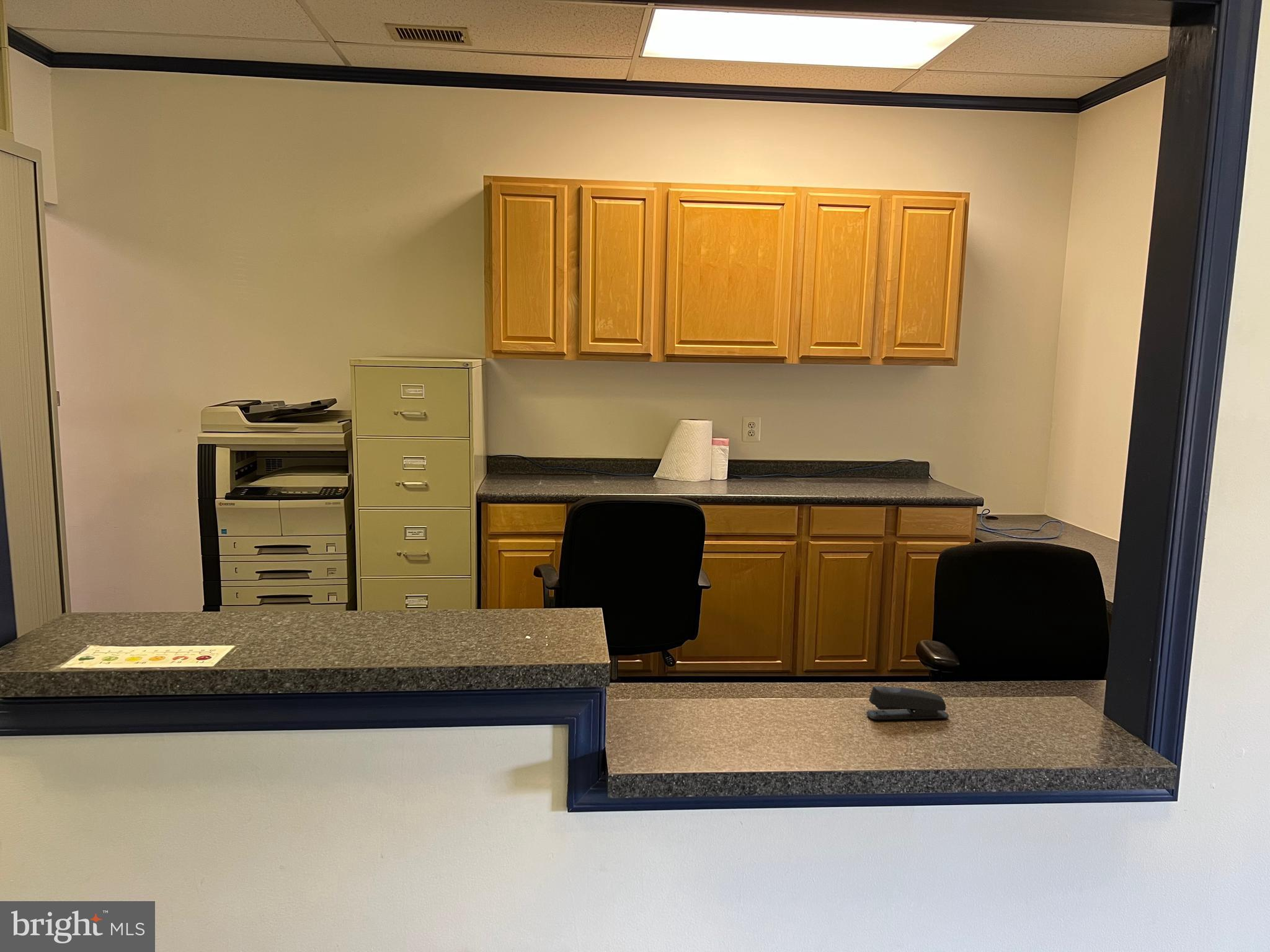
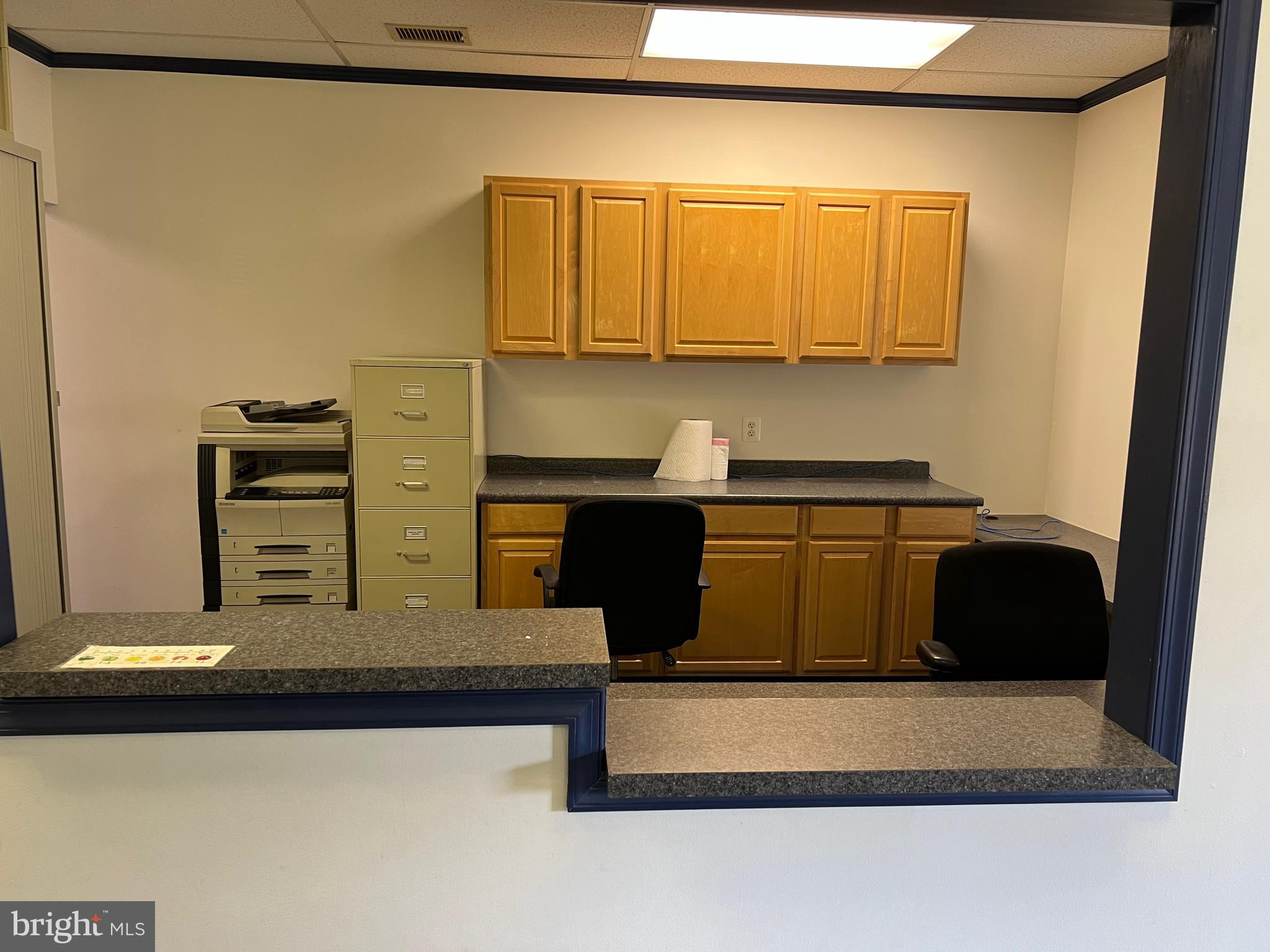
- stapler (908, 701)
